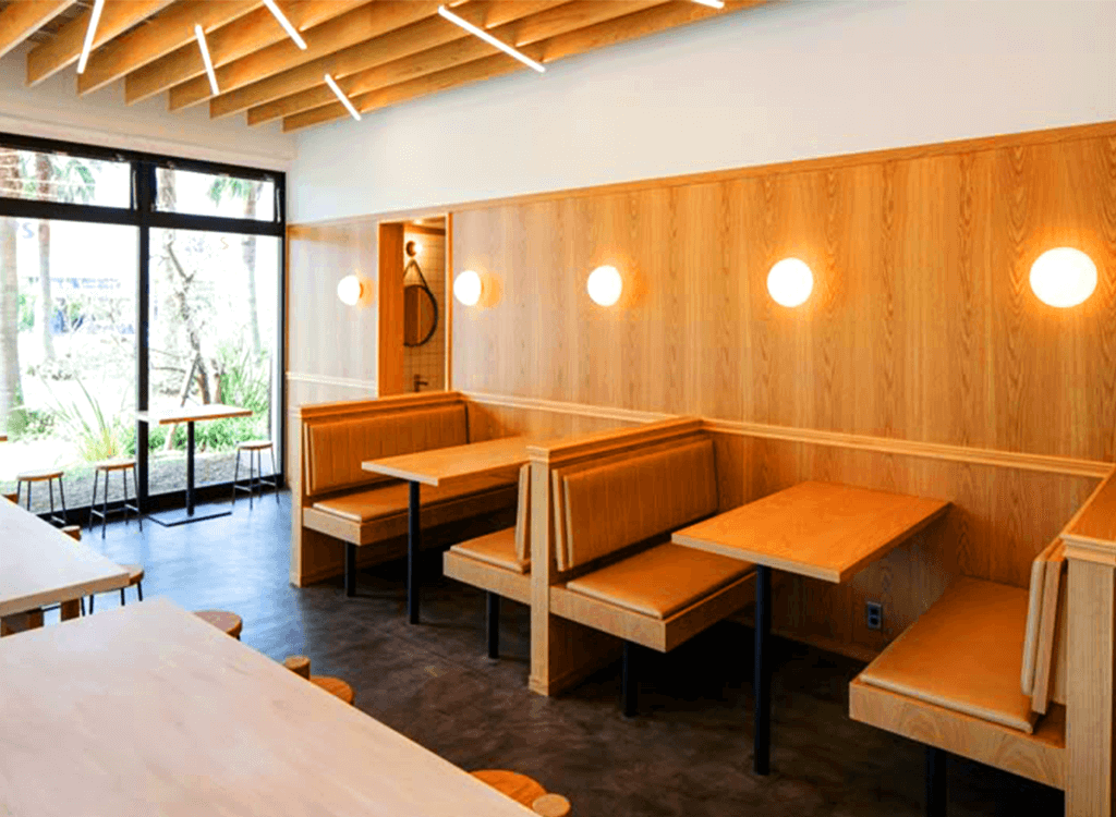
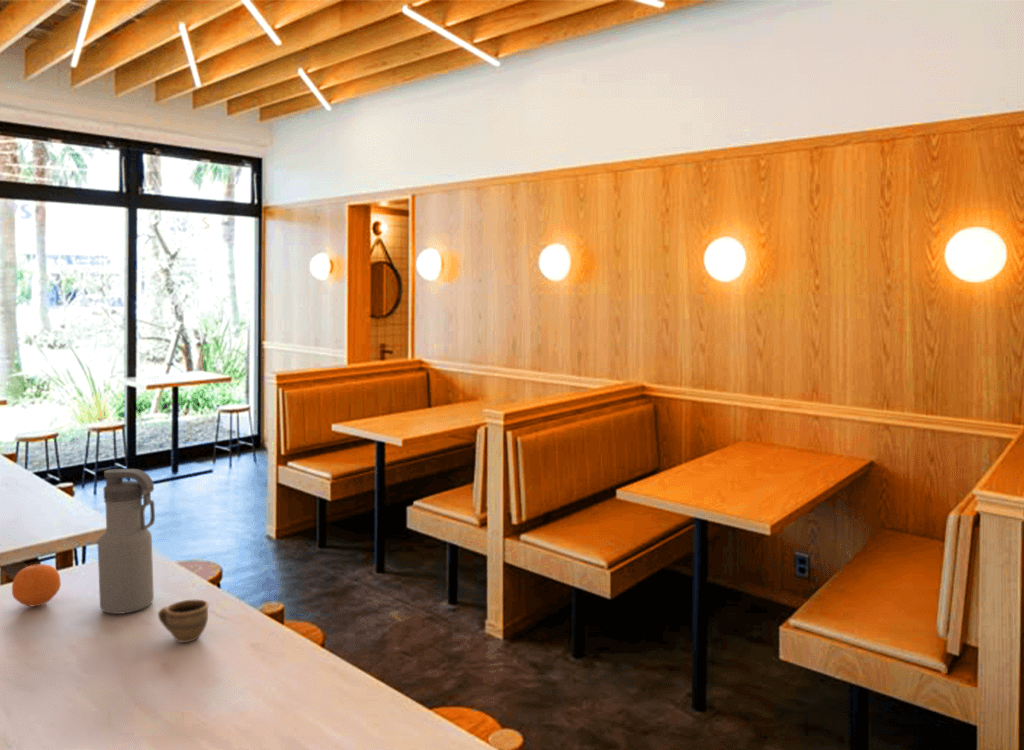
+ water bottle (126, 538)
+ fruit (36, 585)
+ cup (182, 620)
